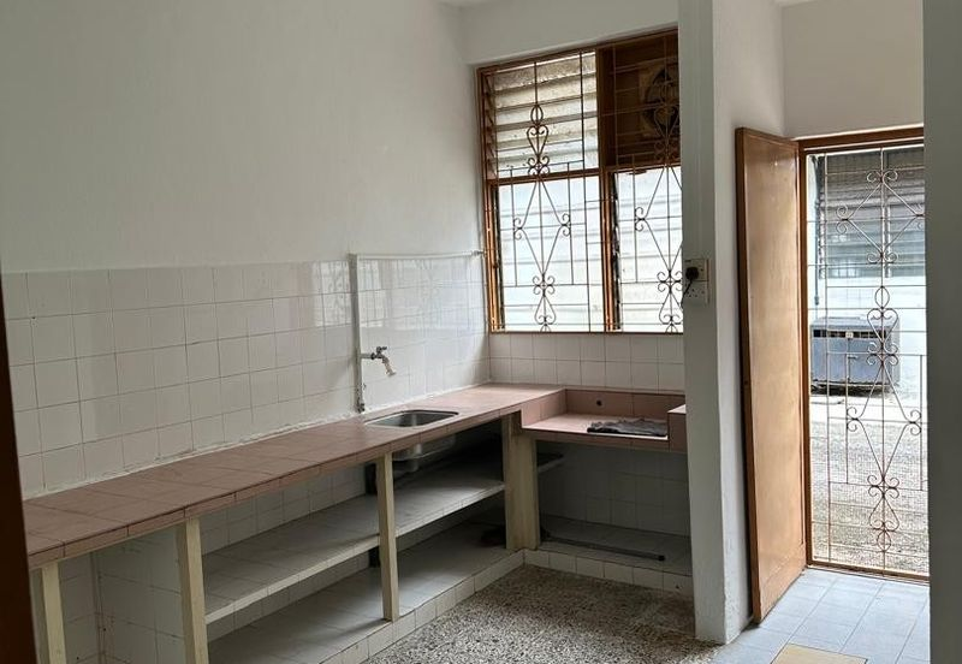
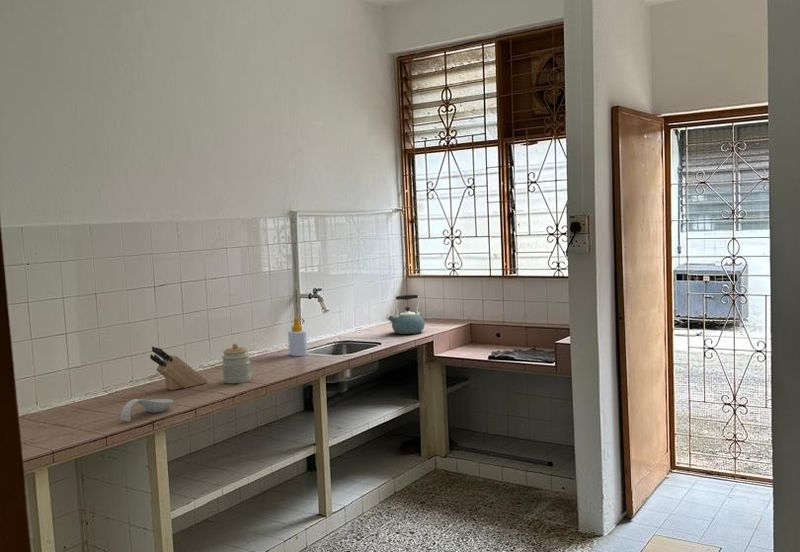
+ soap bottle (297, 336)
+ spoon rest (146, 405)
+ kettle (404, 313)
+ jar (236, 362)
+ knife block (177, 365)
